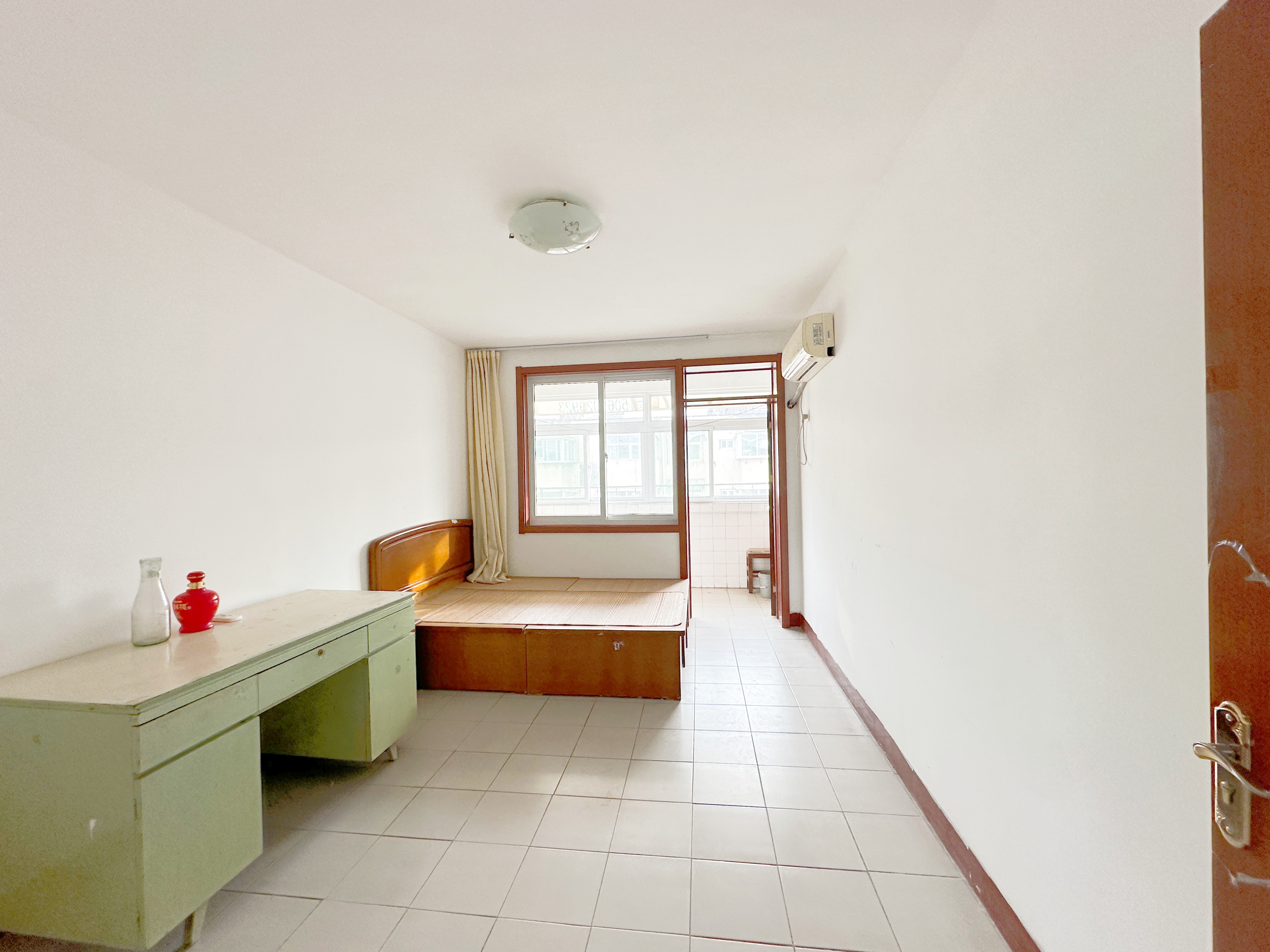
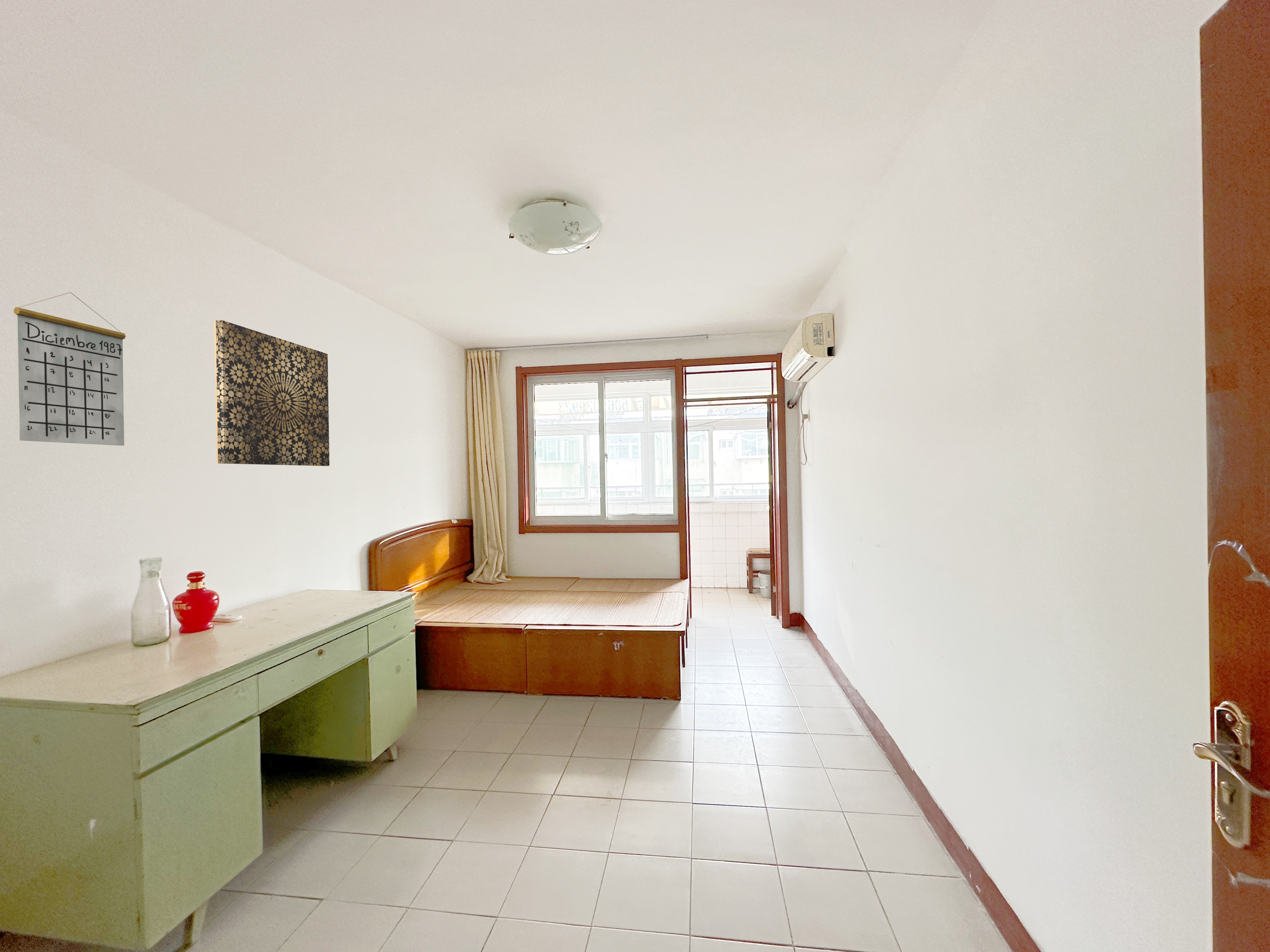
+ wall art (279, 402)
+ calendar (75, 368)
